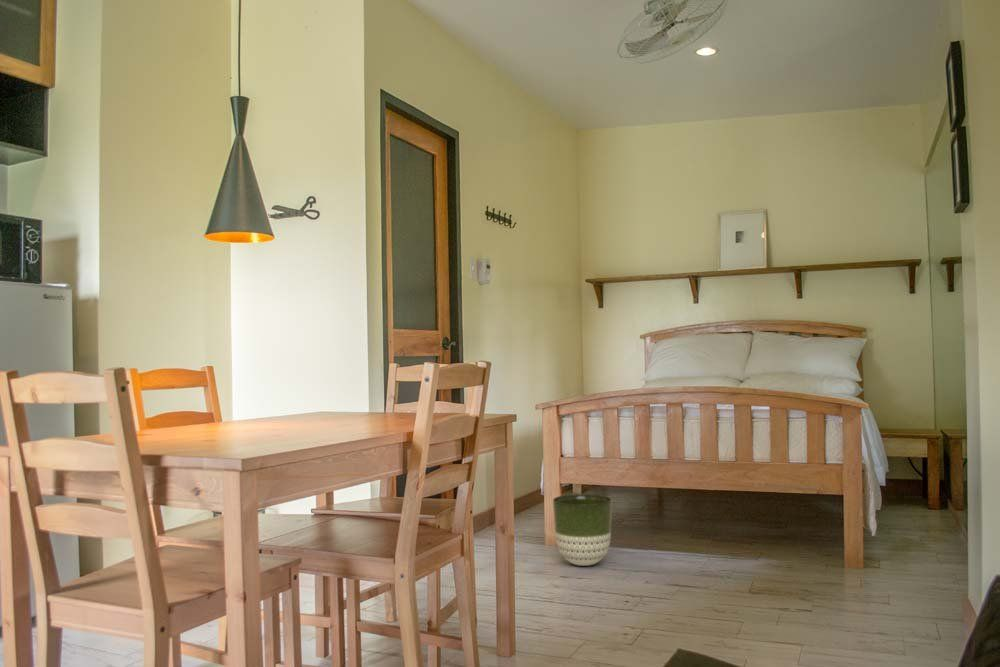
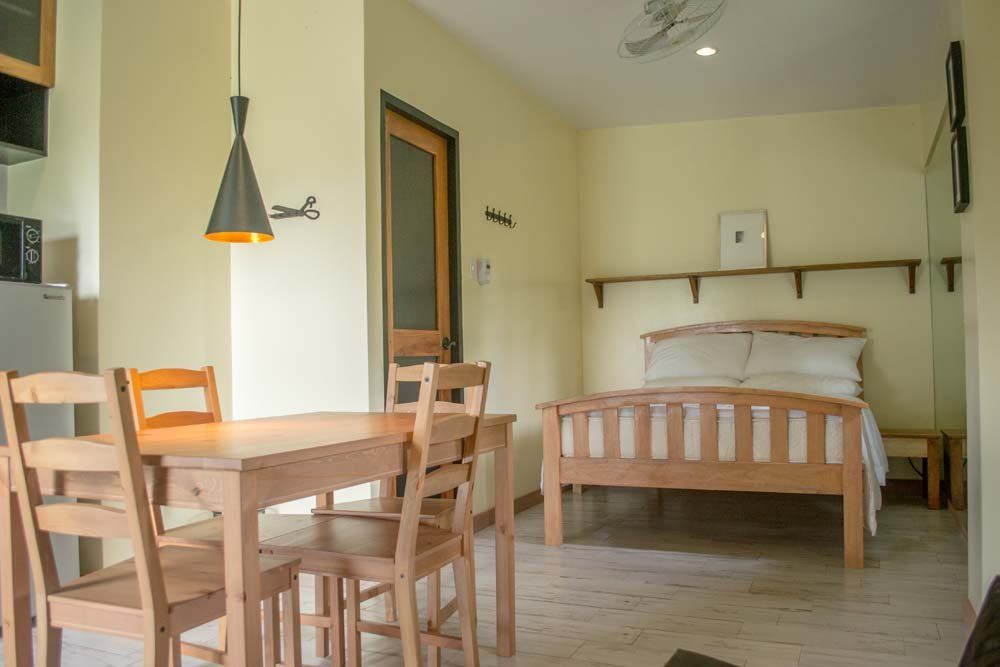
- planter (582, 531)
